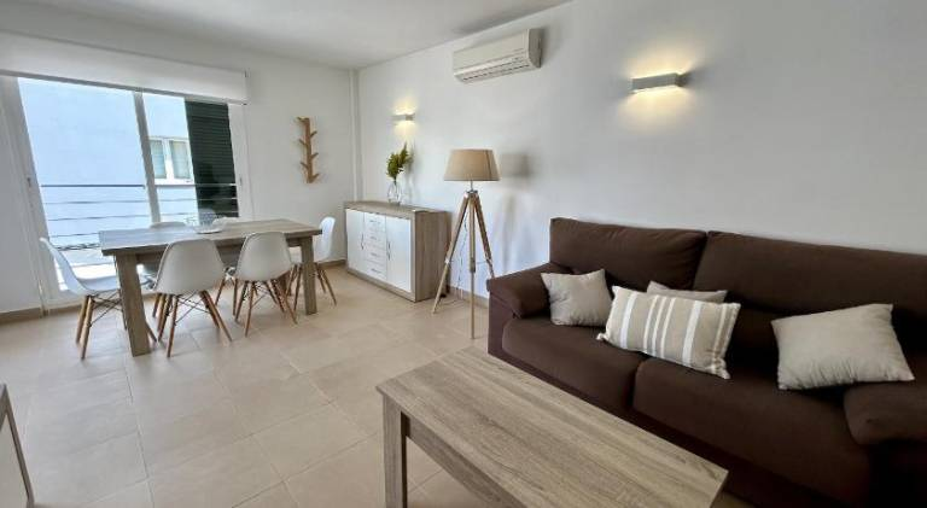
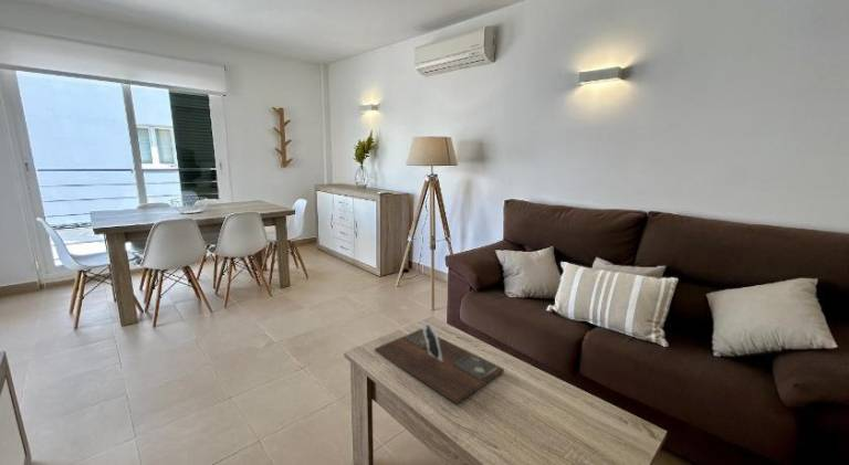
+ decorative tray (436, 340)
